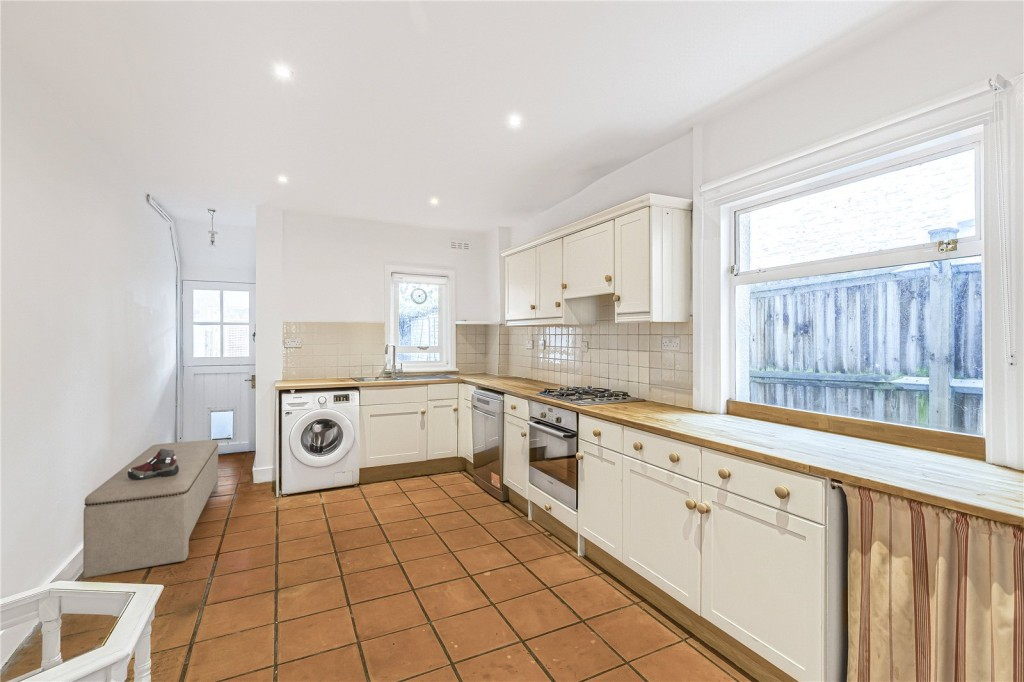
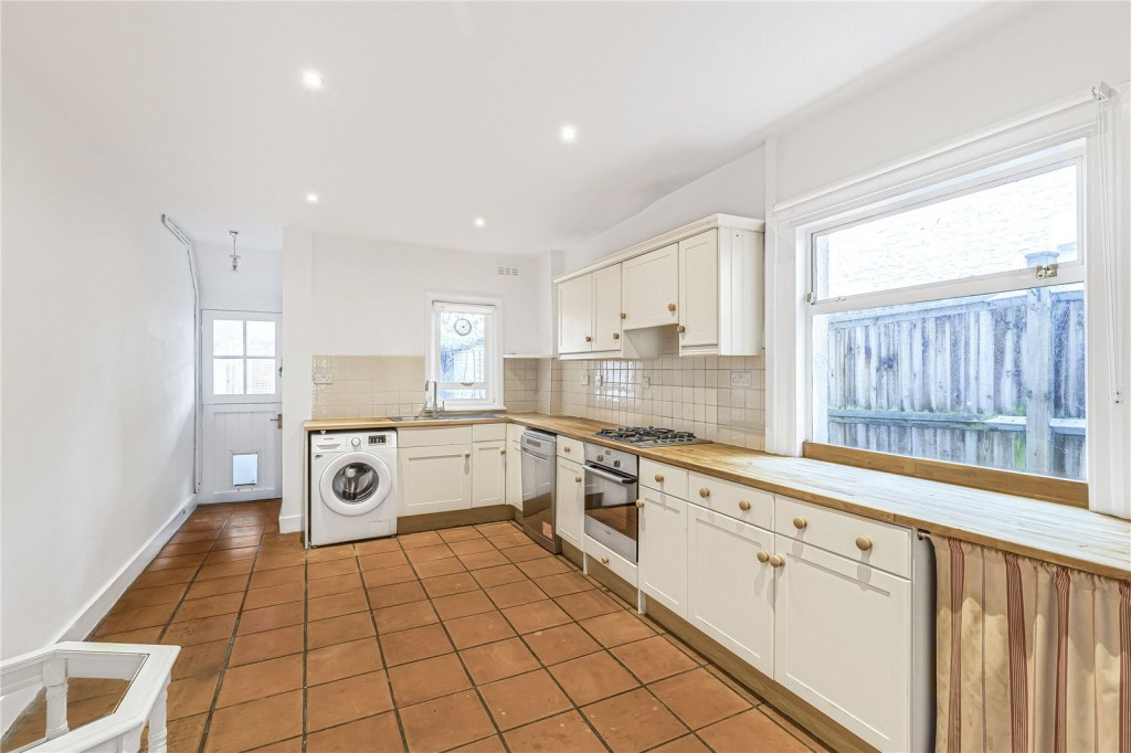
- hiking boot (153, 462)
- bench (166, 491)
